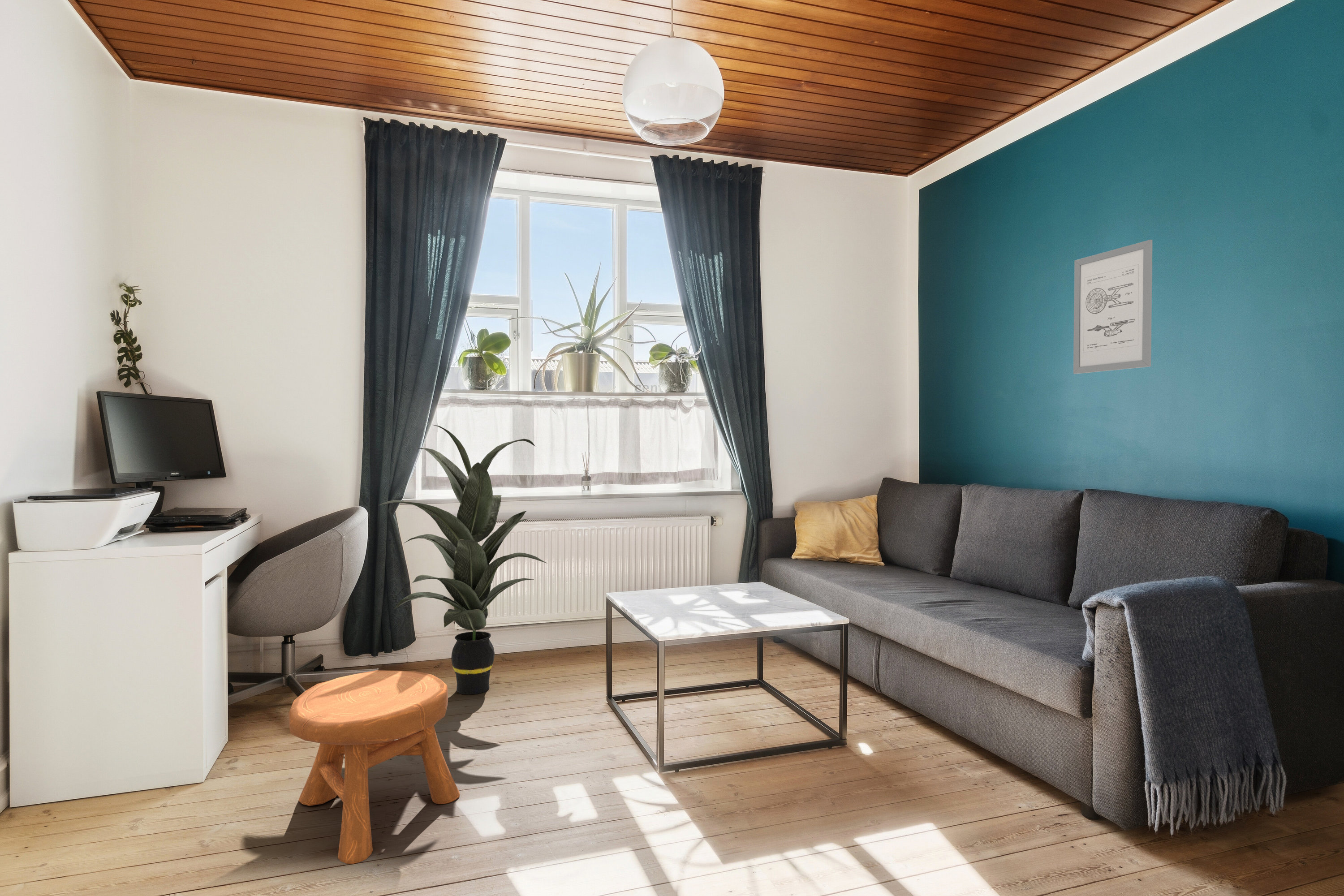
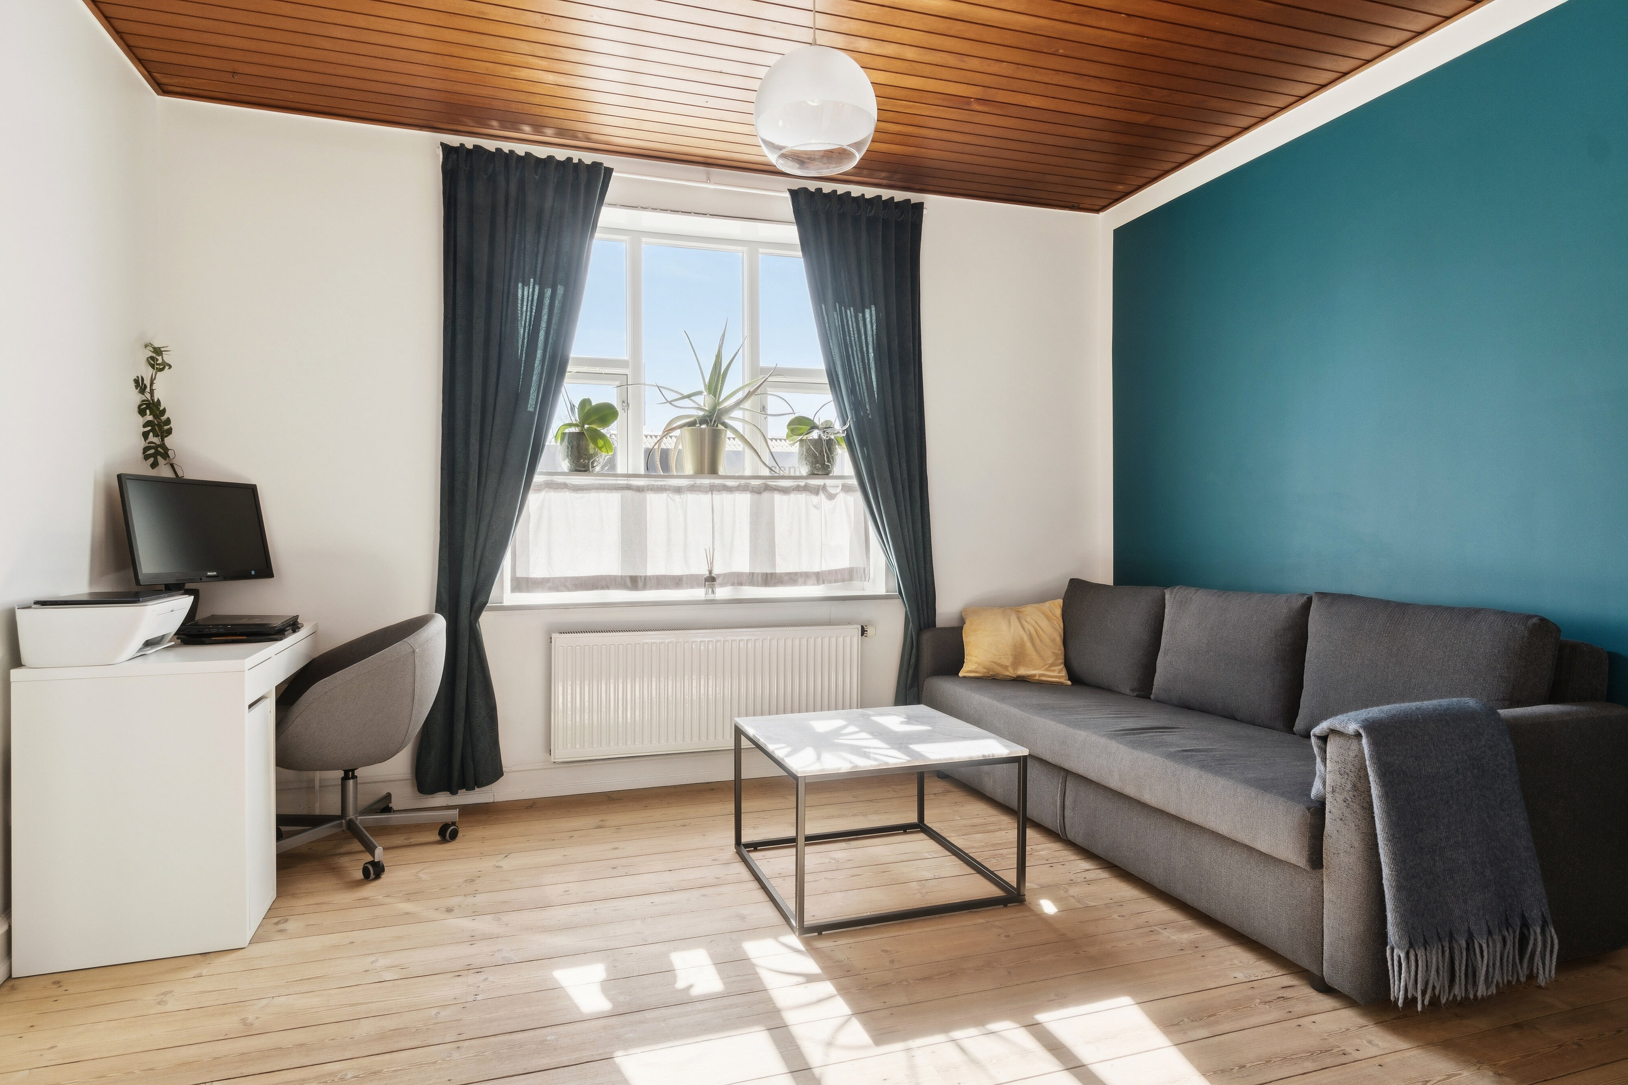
- stool (362, 751)
- wall art (1111, 310)
- indoor plant (463, 557)
